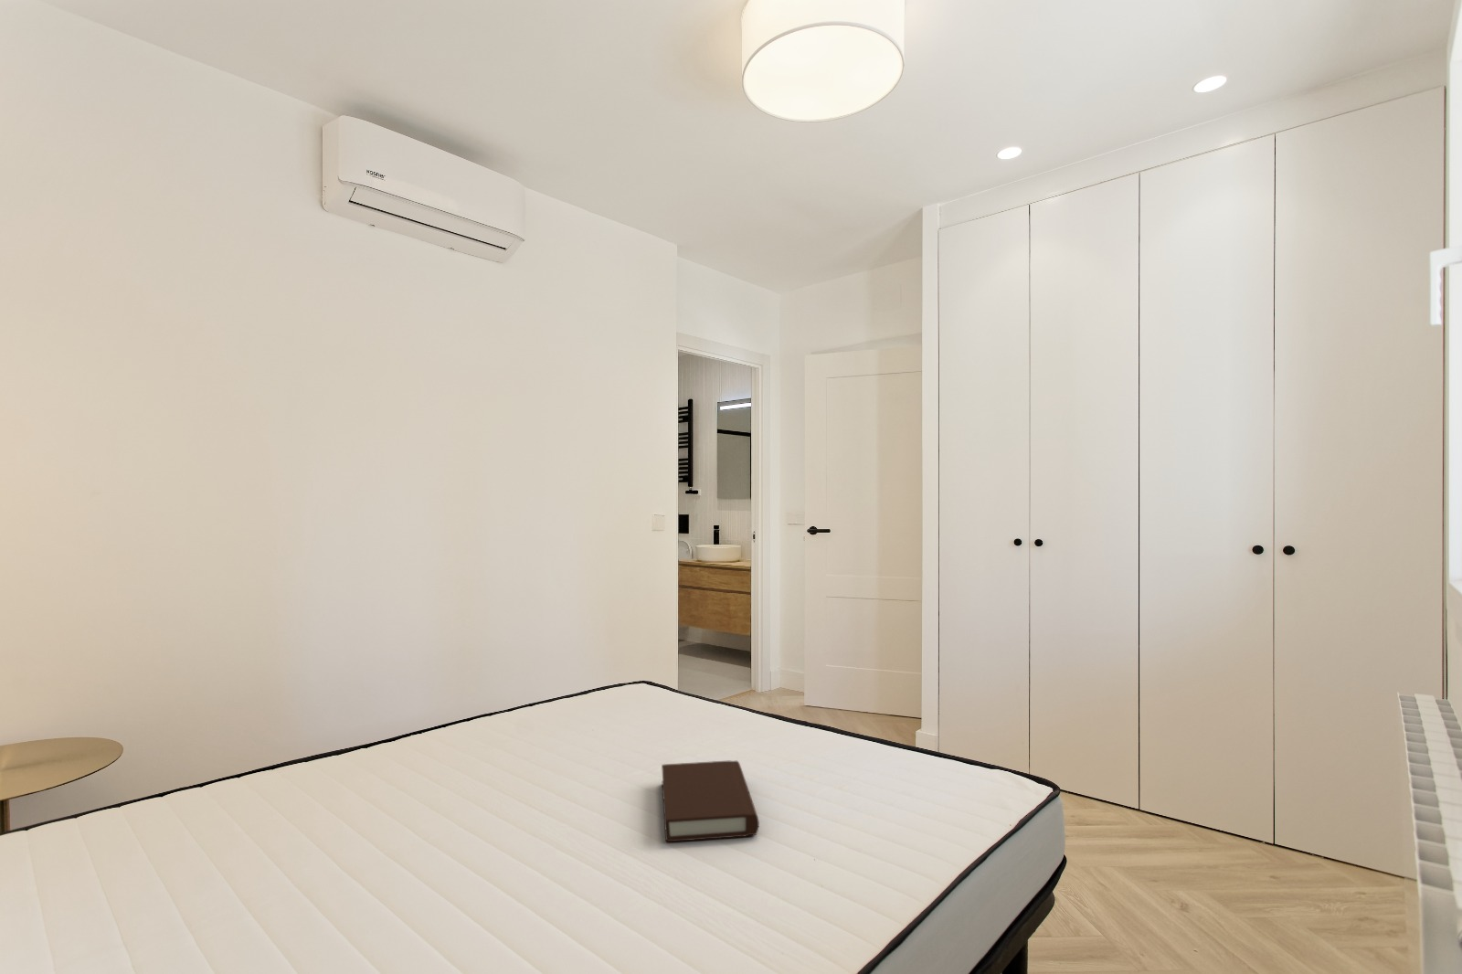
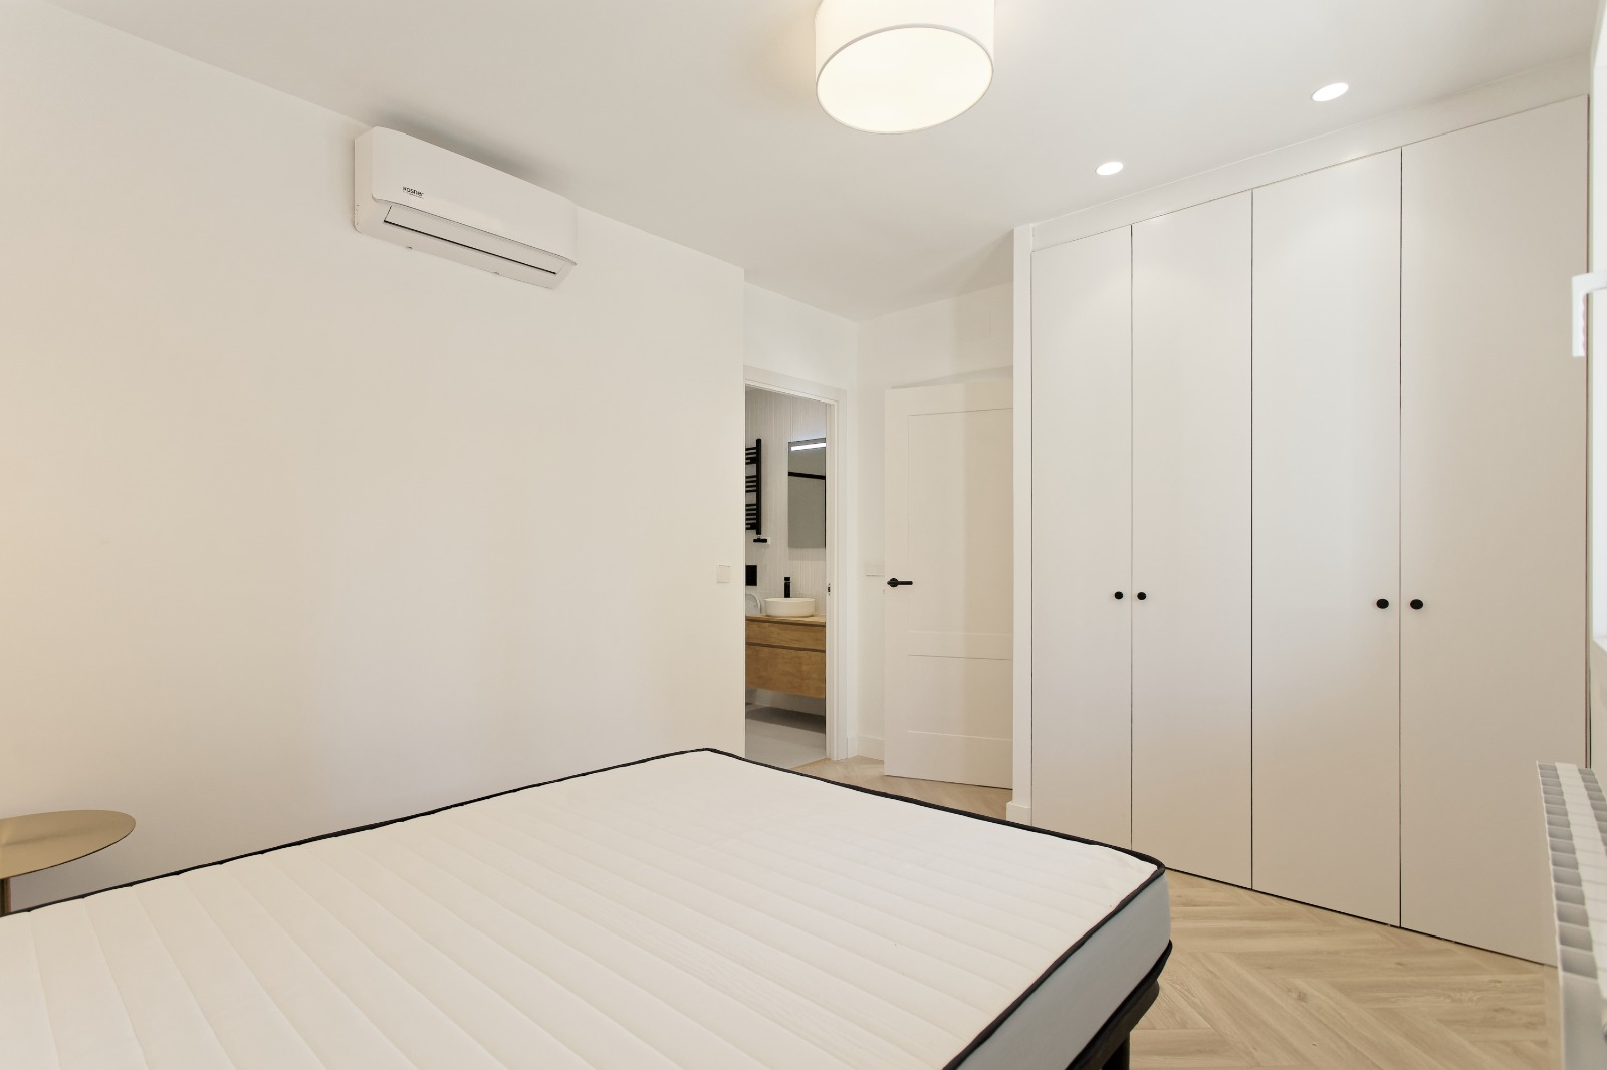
- book (707, 797)
